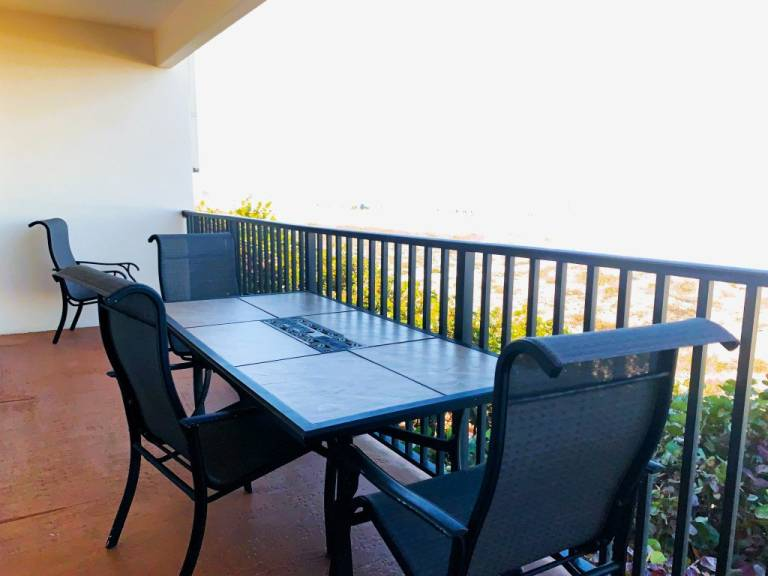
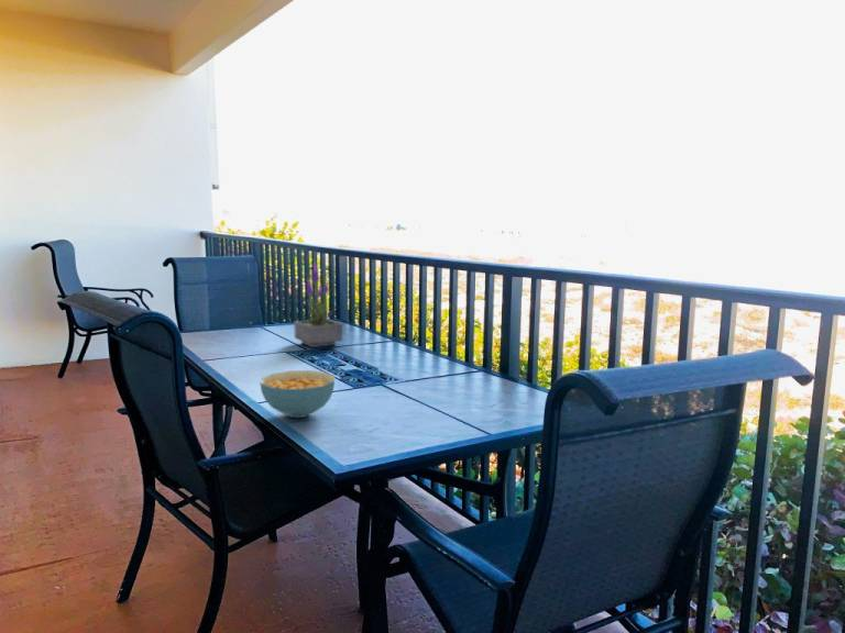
+ potted plant (318, 302)
+ cereal bowl (298, 397)
